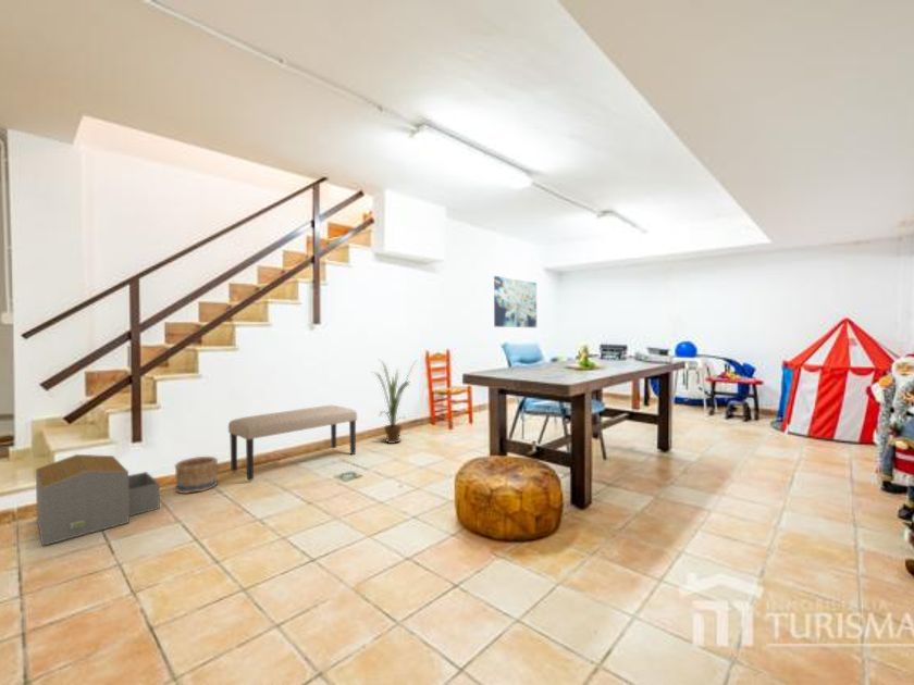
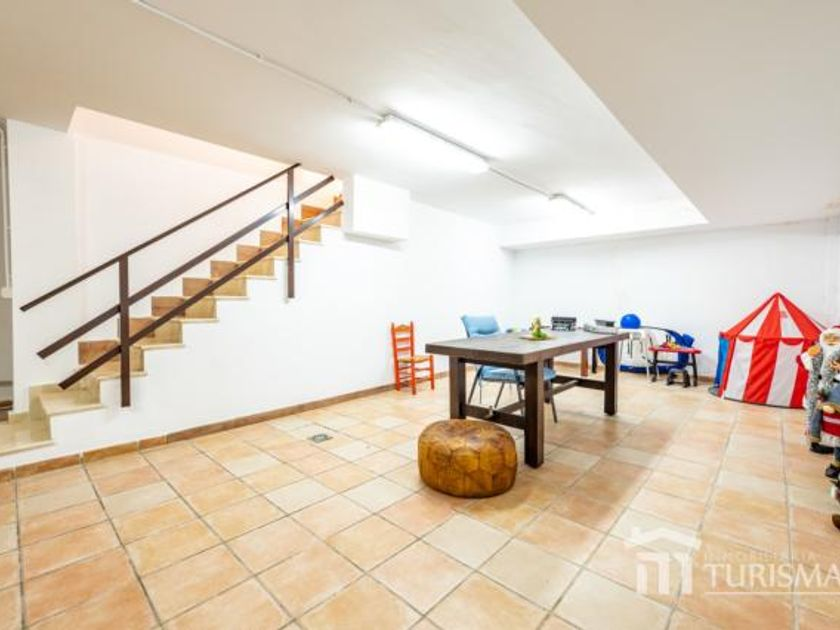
- architectural model (100, 487)
- wall art (516, 303)
- bench (295, 431)
- basket (196, 474)
- house plant (390, 400)
